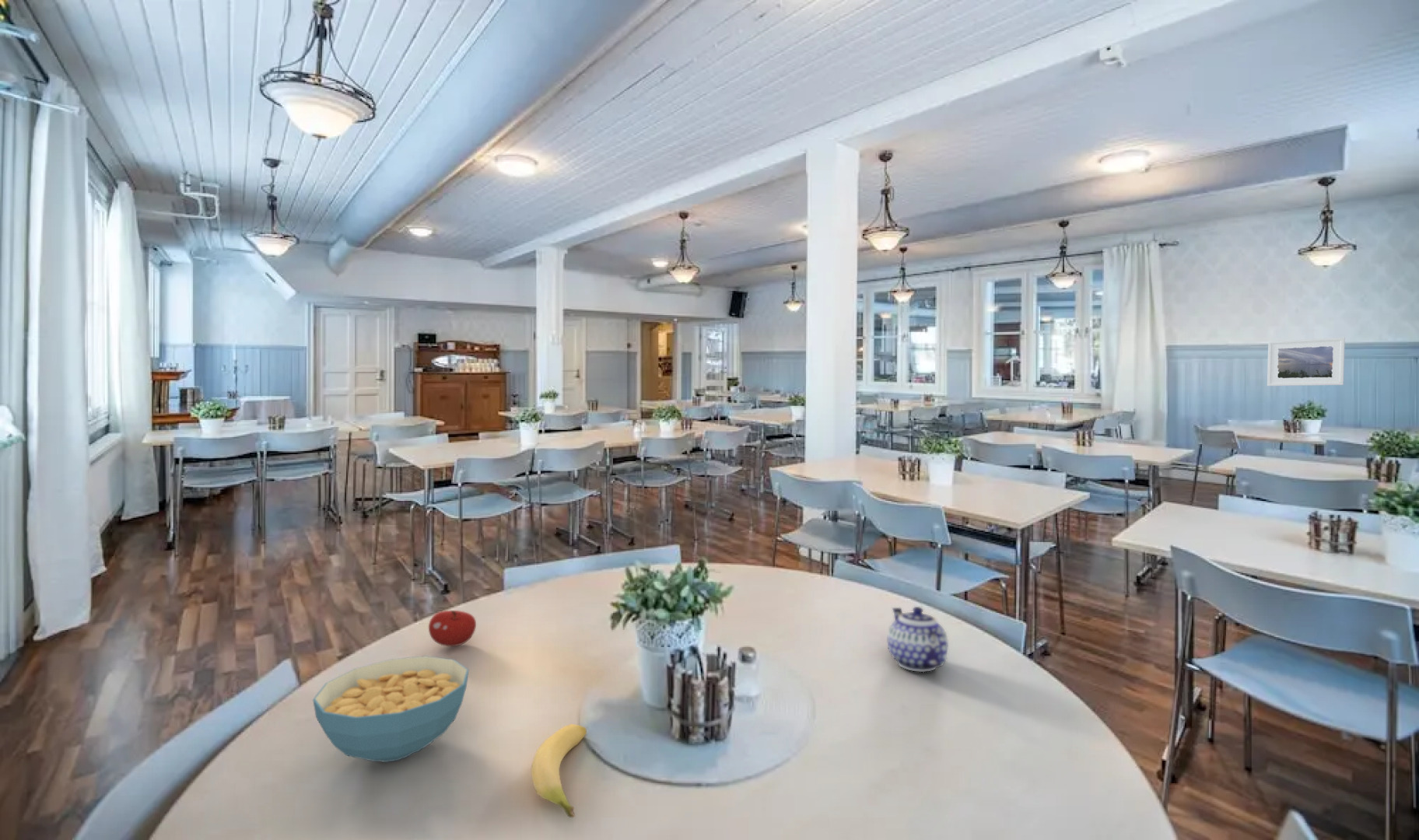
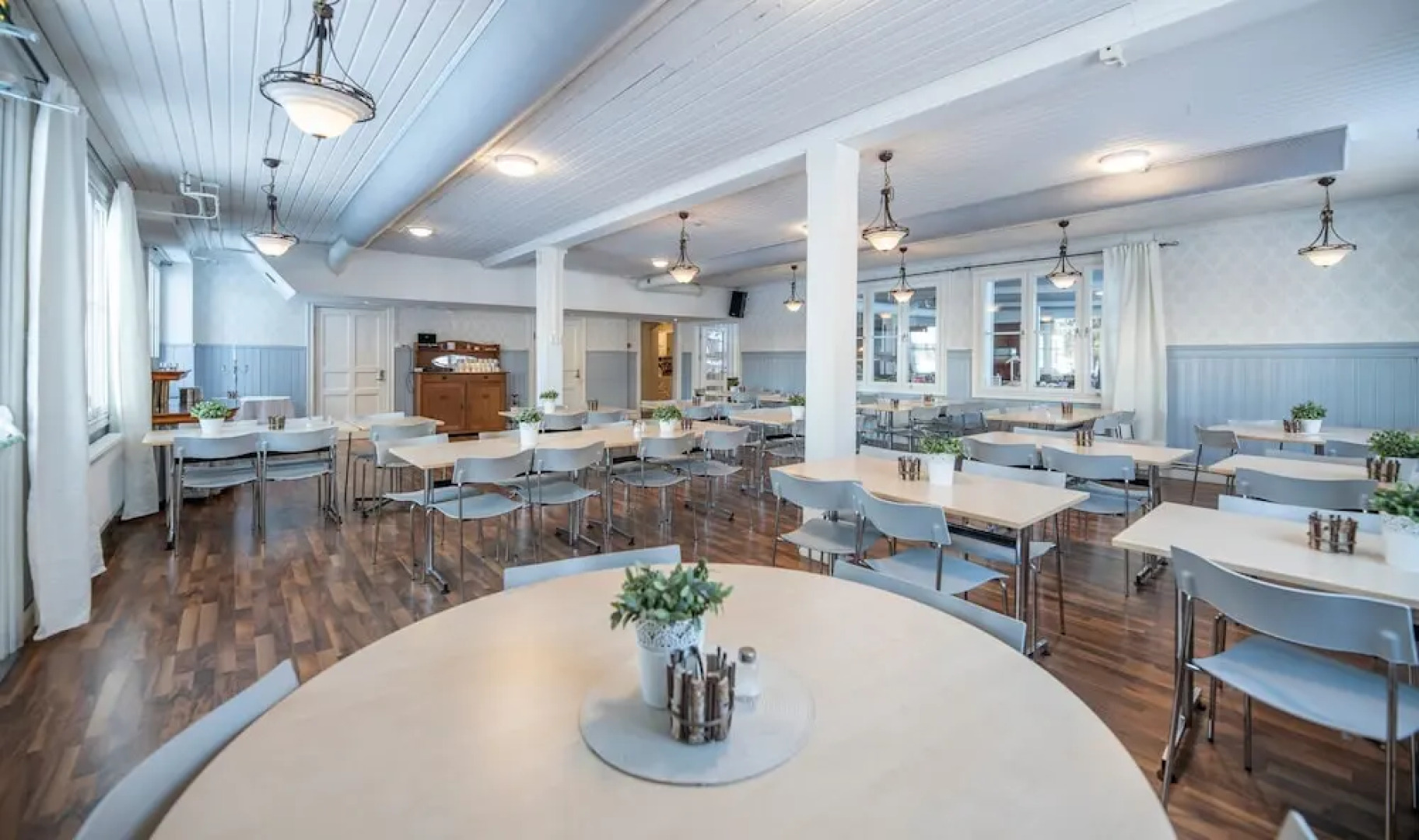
- cereal bowl (395, 716)
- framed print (1305, 362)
- fruit (453, 626)
- teapot (917, 635)
- banana (562, 758)
